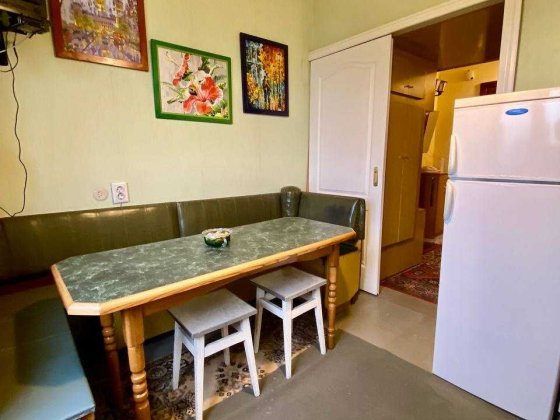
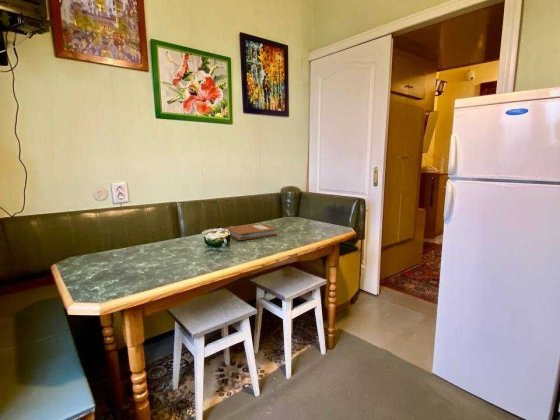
+ notebook (251, 230)
